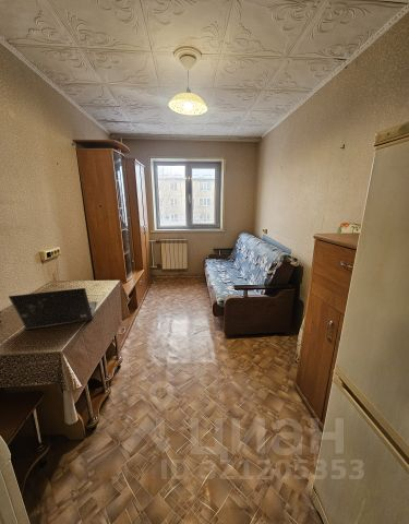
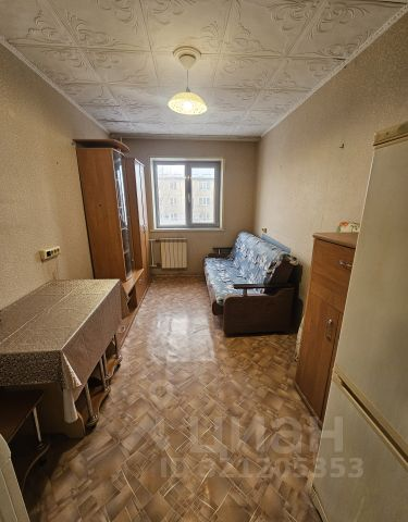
- laptop (60, 300)
